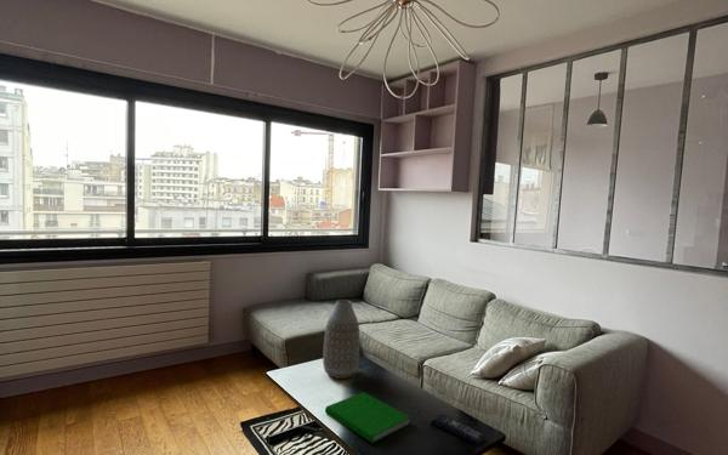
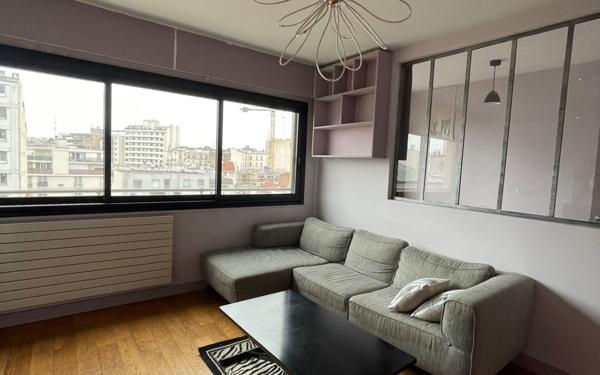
- book (366, 415)
- vase (341, 337)
- remote control (456, 427)
